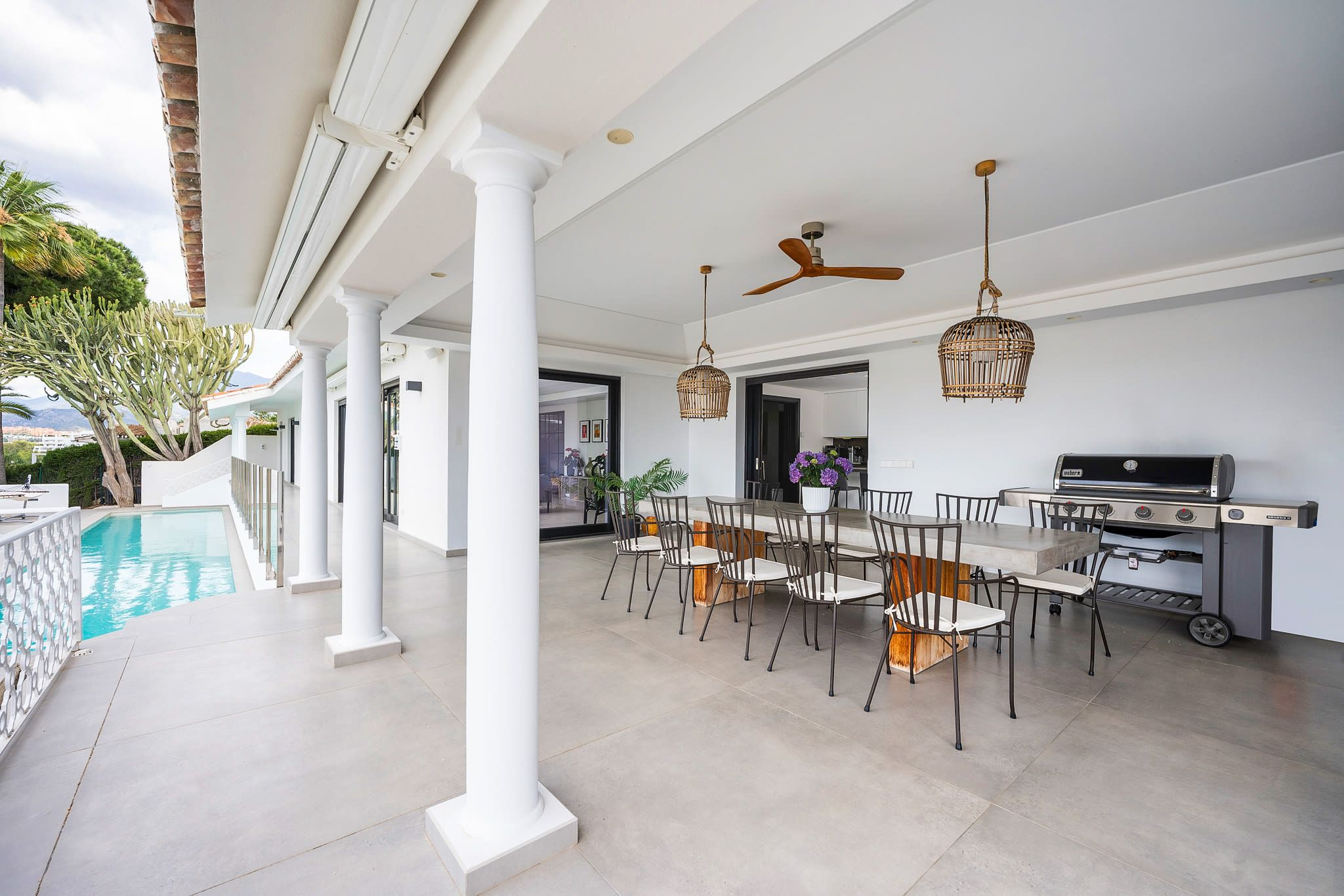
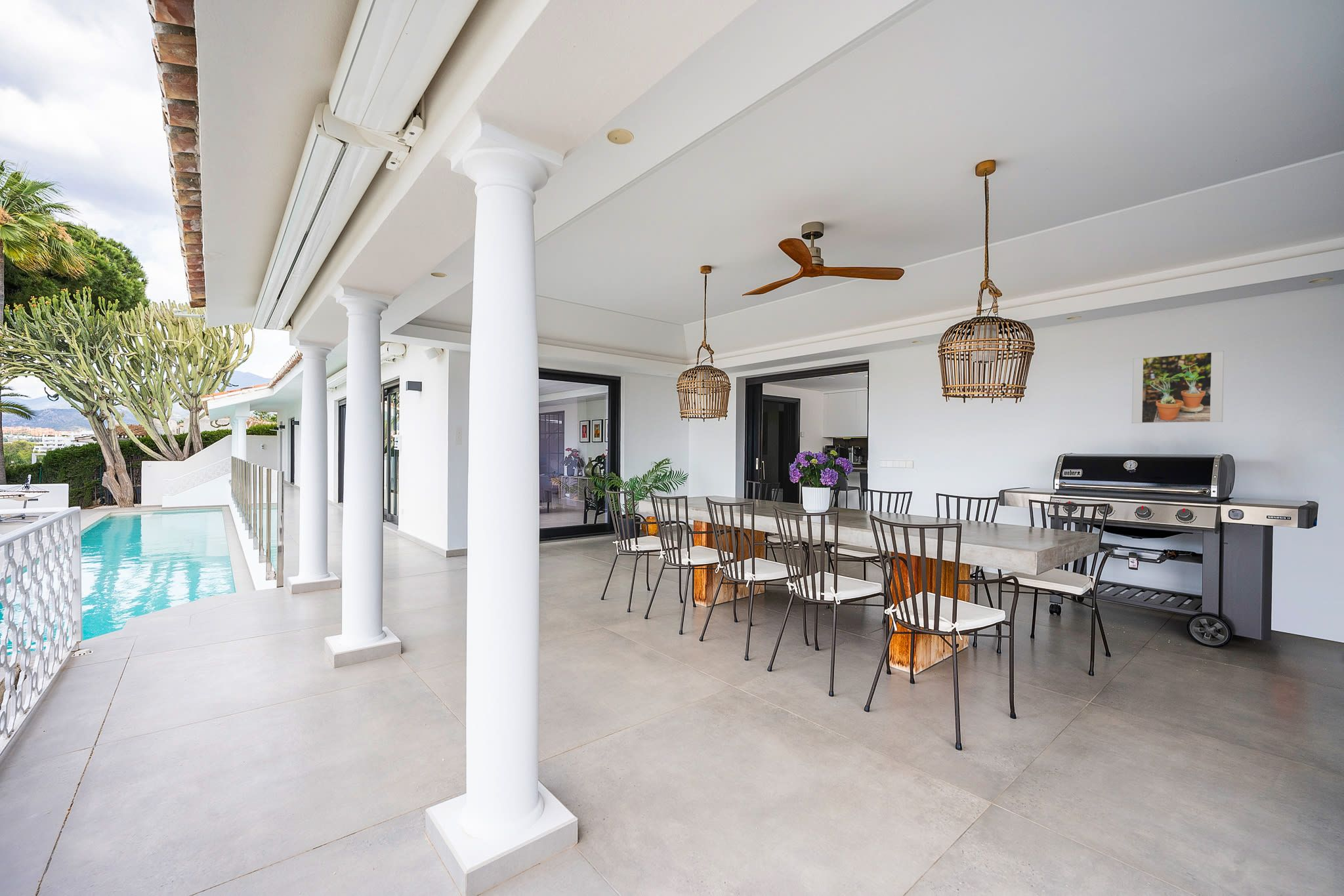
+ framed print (1175, 388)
